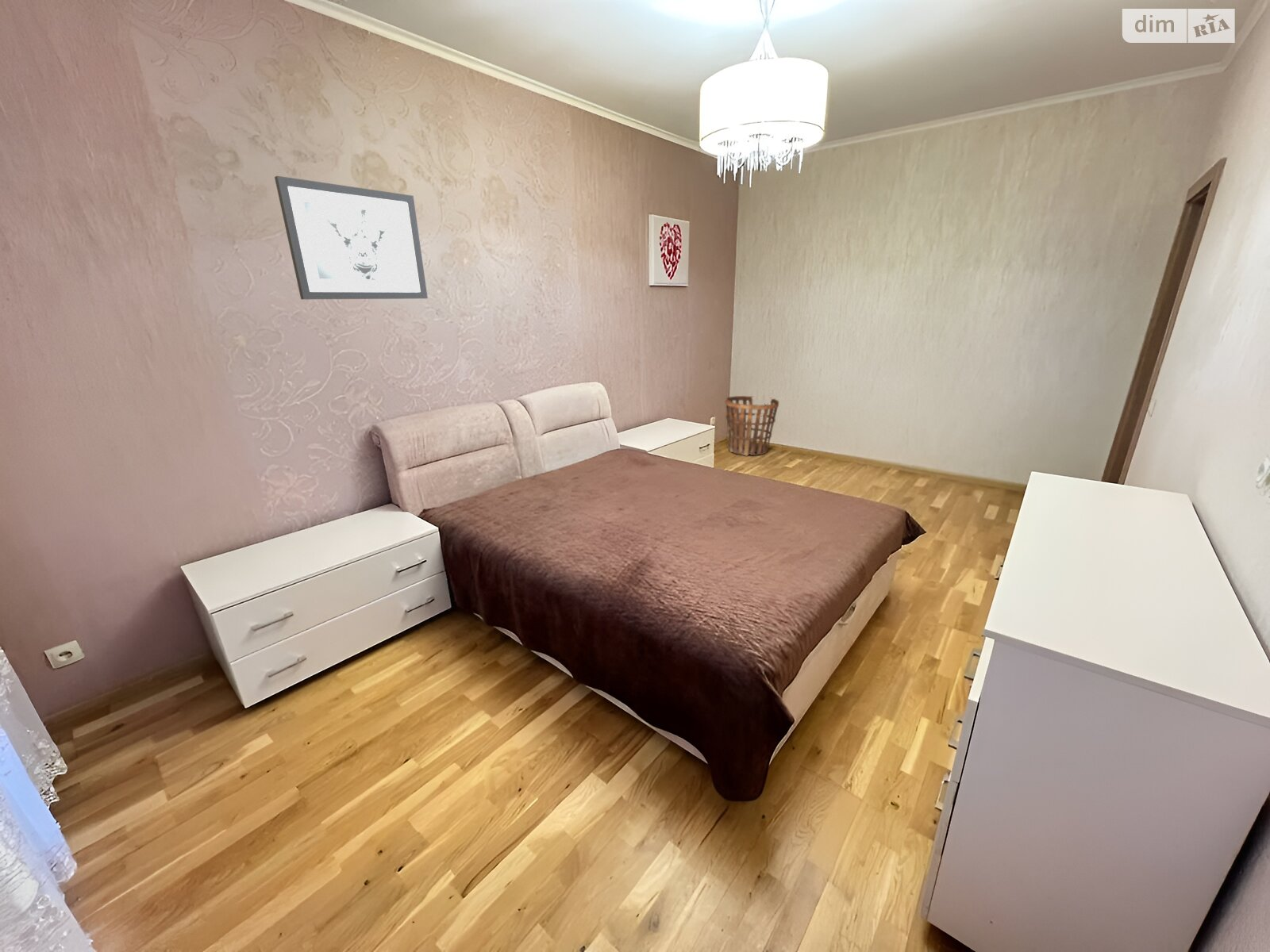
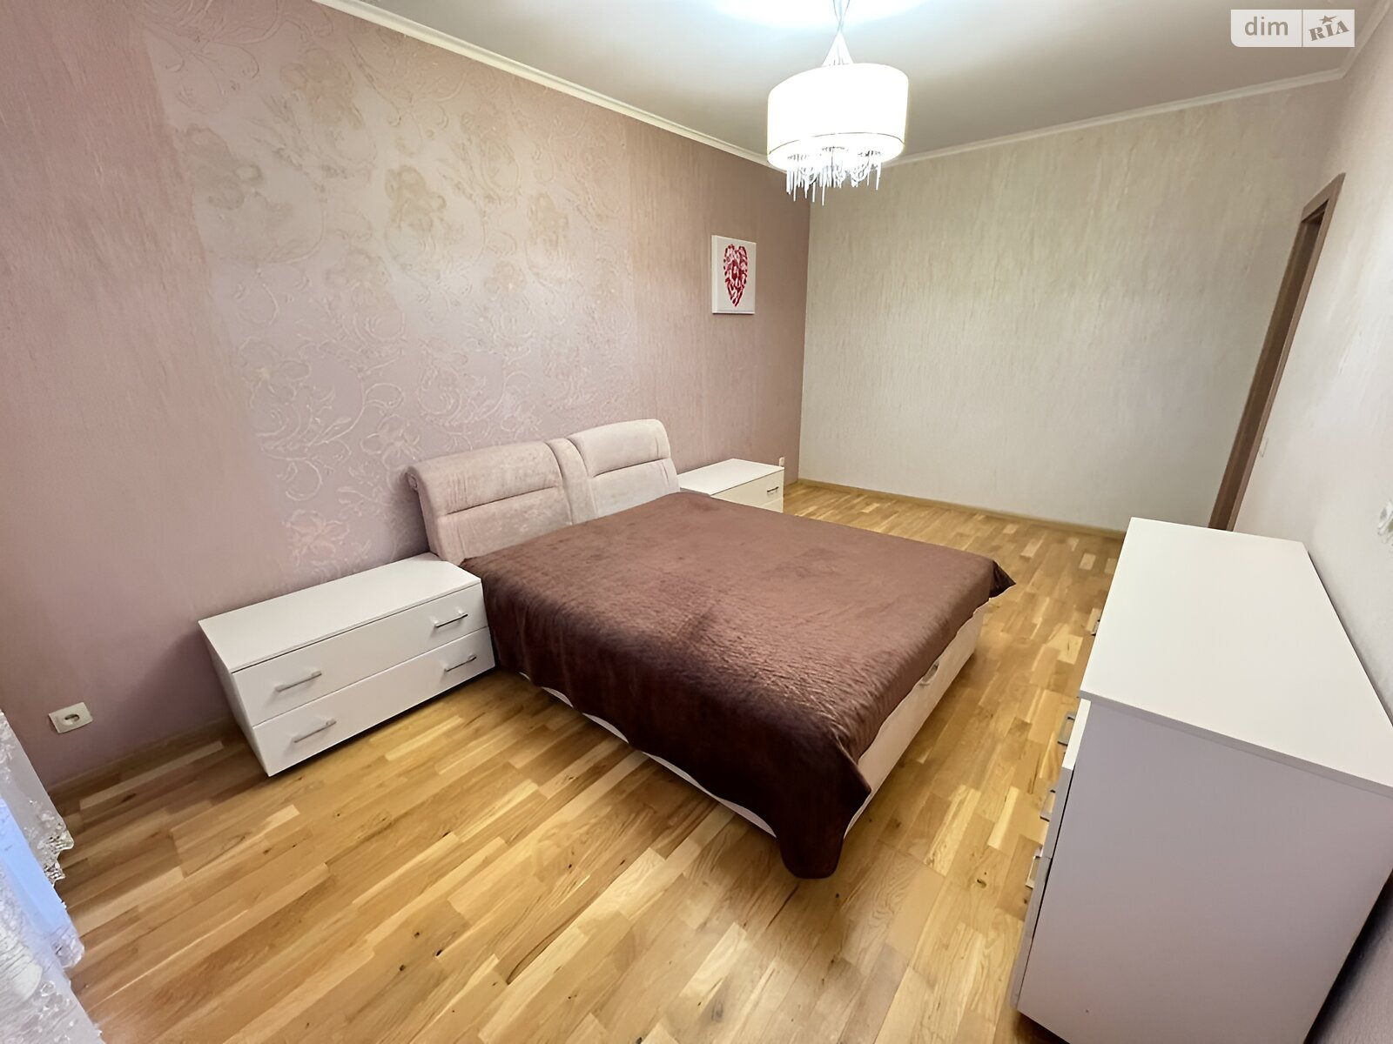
- basket (750, 425)
- wall art (360, 244)
